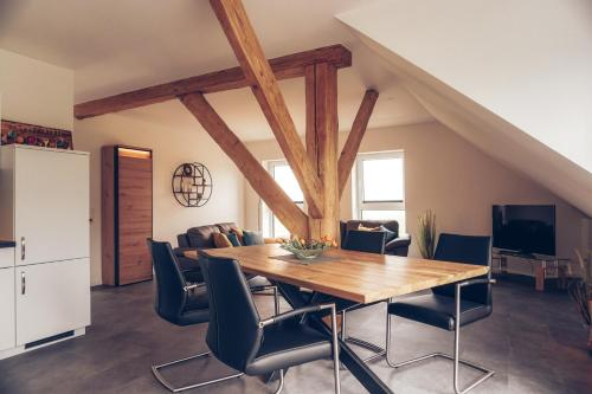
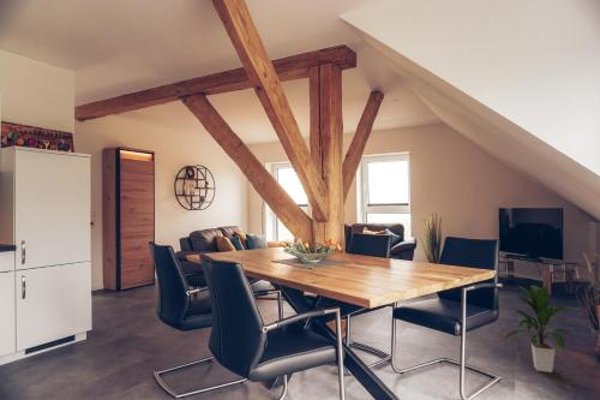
+ indoor plant (538, 324)
